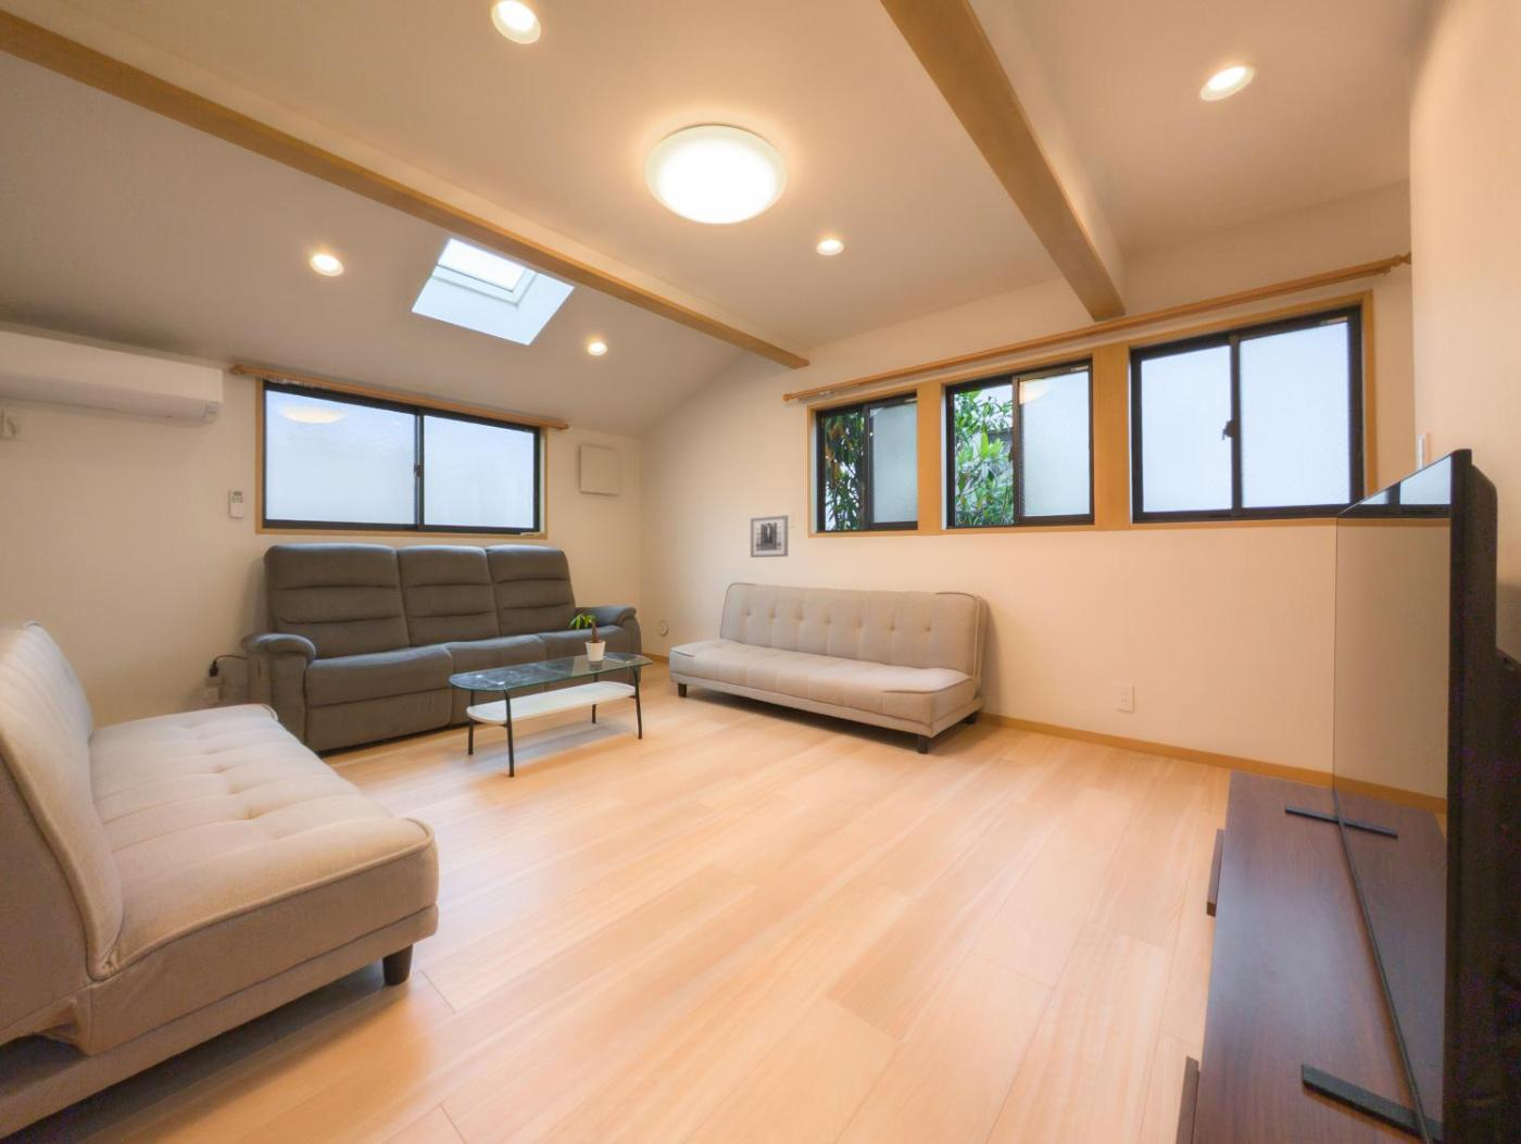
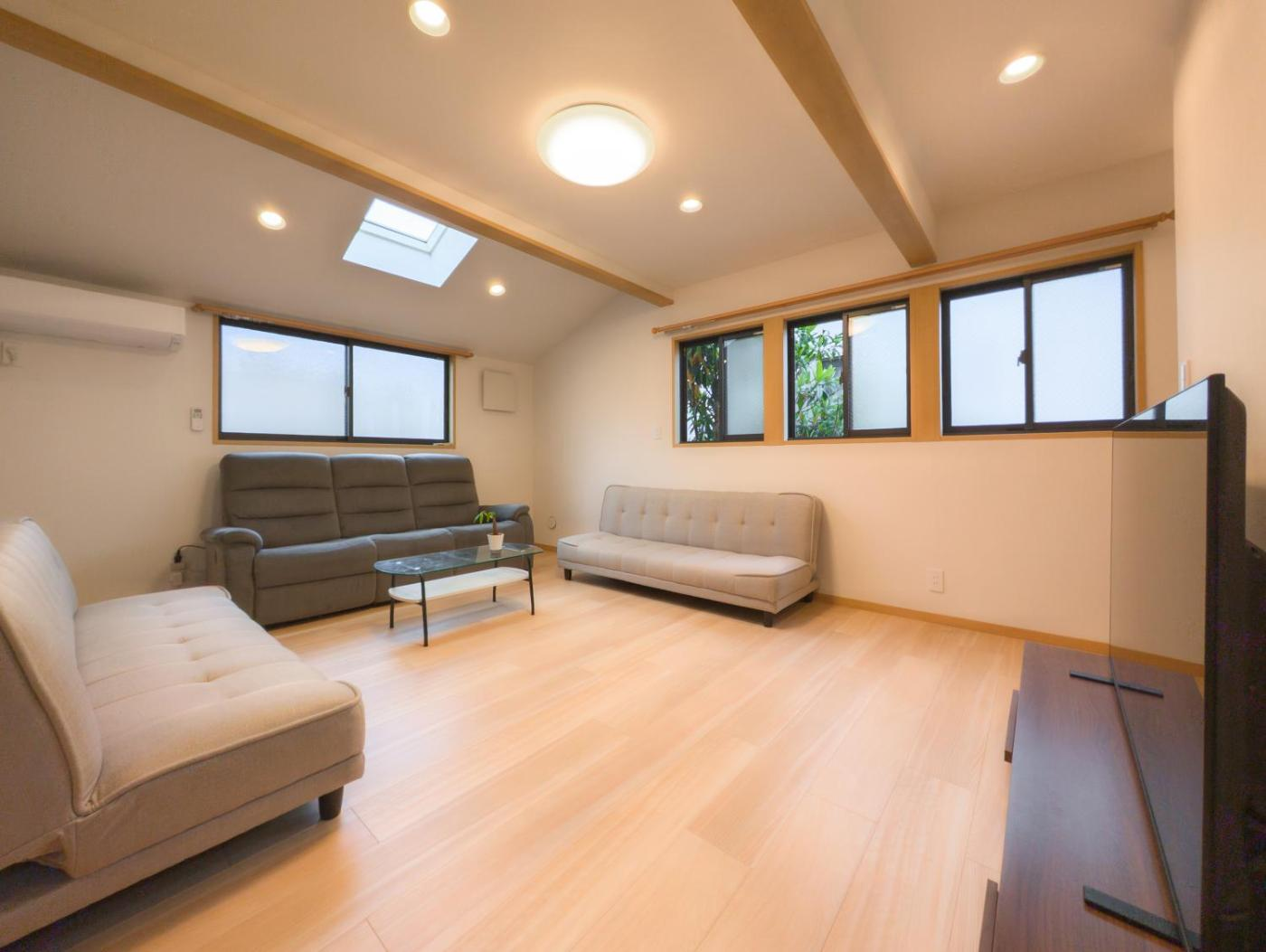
- wall art (768, 537)
